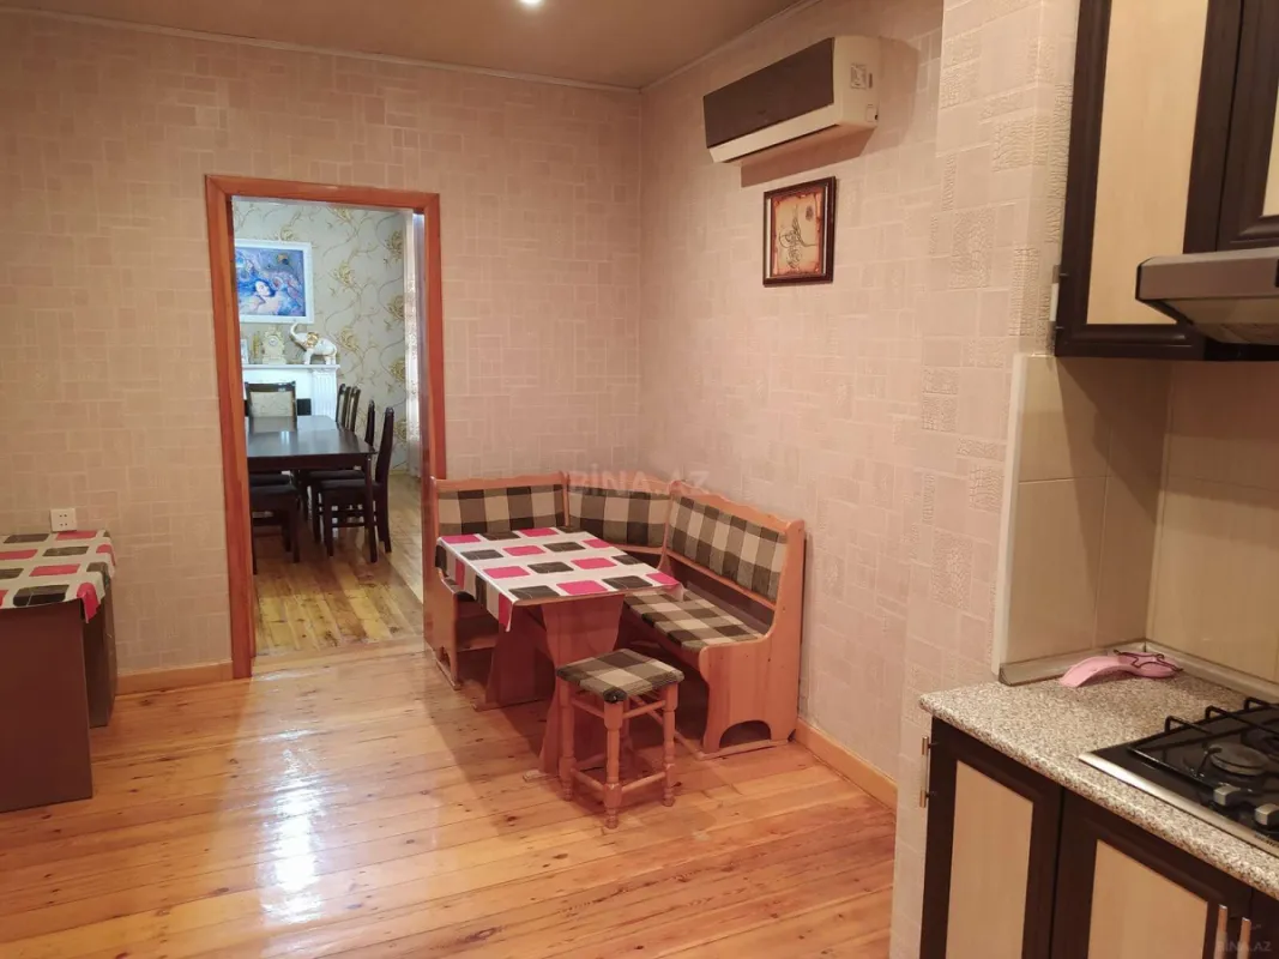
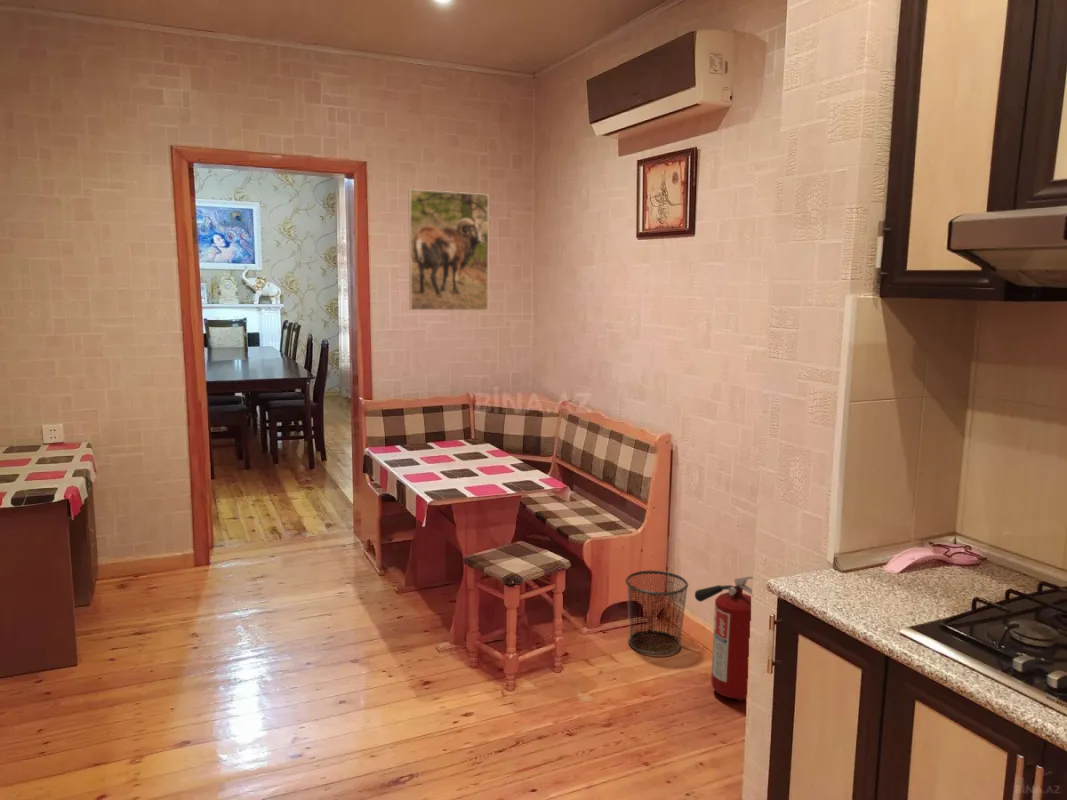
+ waste bin (655, 612)
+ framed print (449, 251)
+ fire extinguisher (728, 626)
